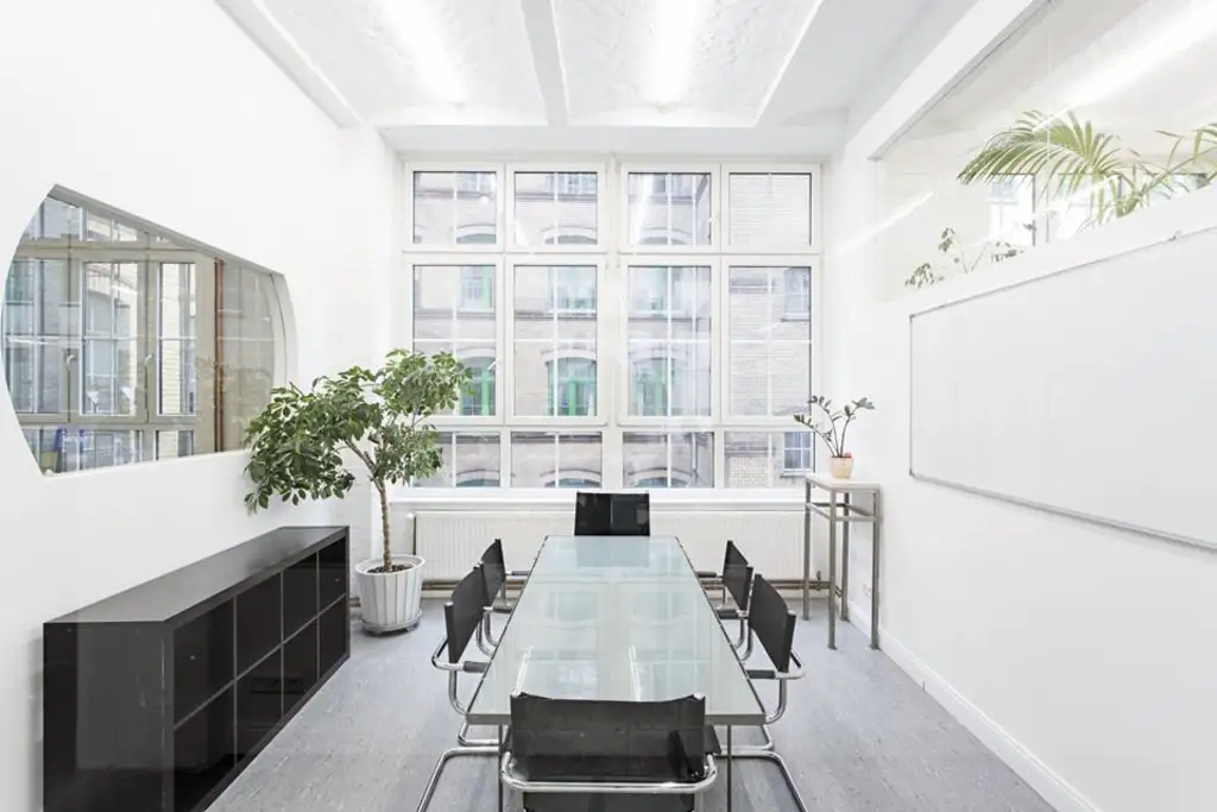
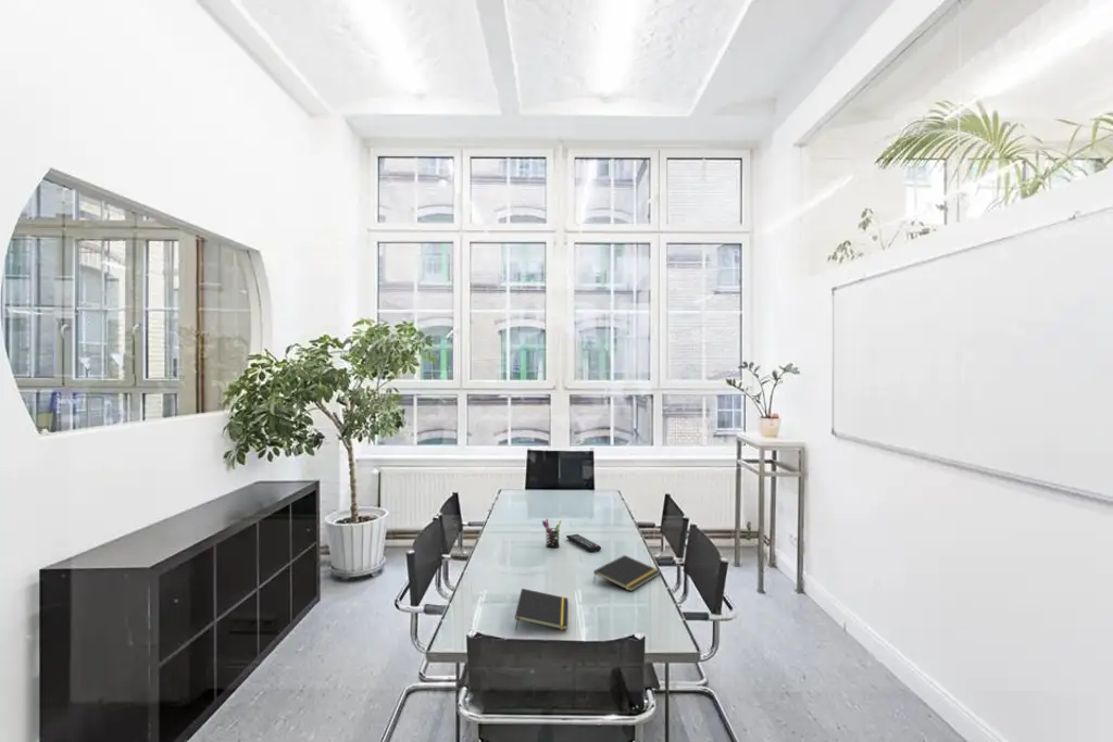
+ remote control (583, 542)
+ notepad (542, 607)
+ pen holder (552, 532)
+ notepad (627, 571)
